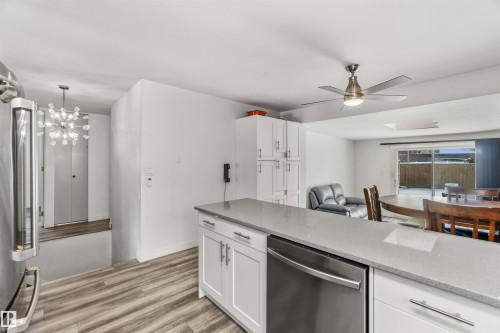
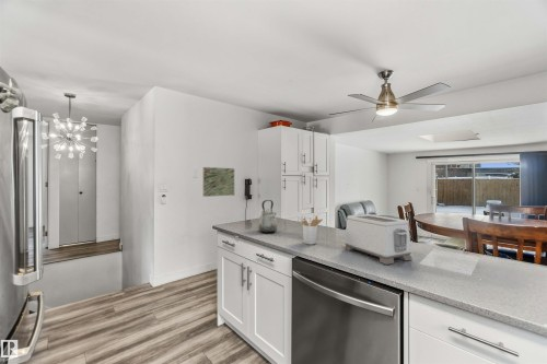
+ kettle (269, 215)
+ toaster (377, 236)
+ utensil holder (312, 230)
+ wall art (219, 181)
